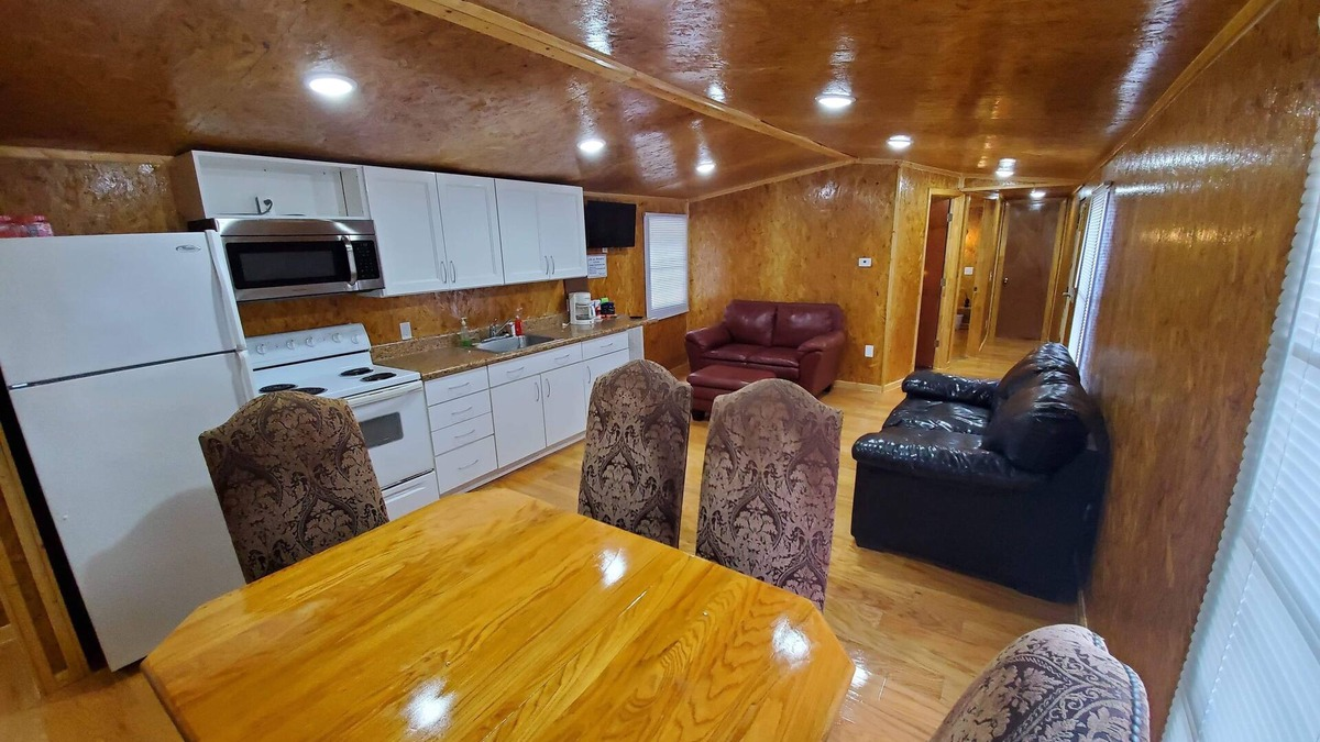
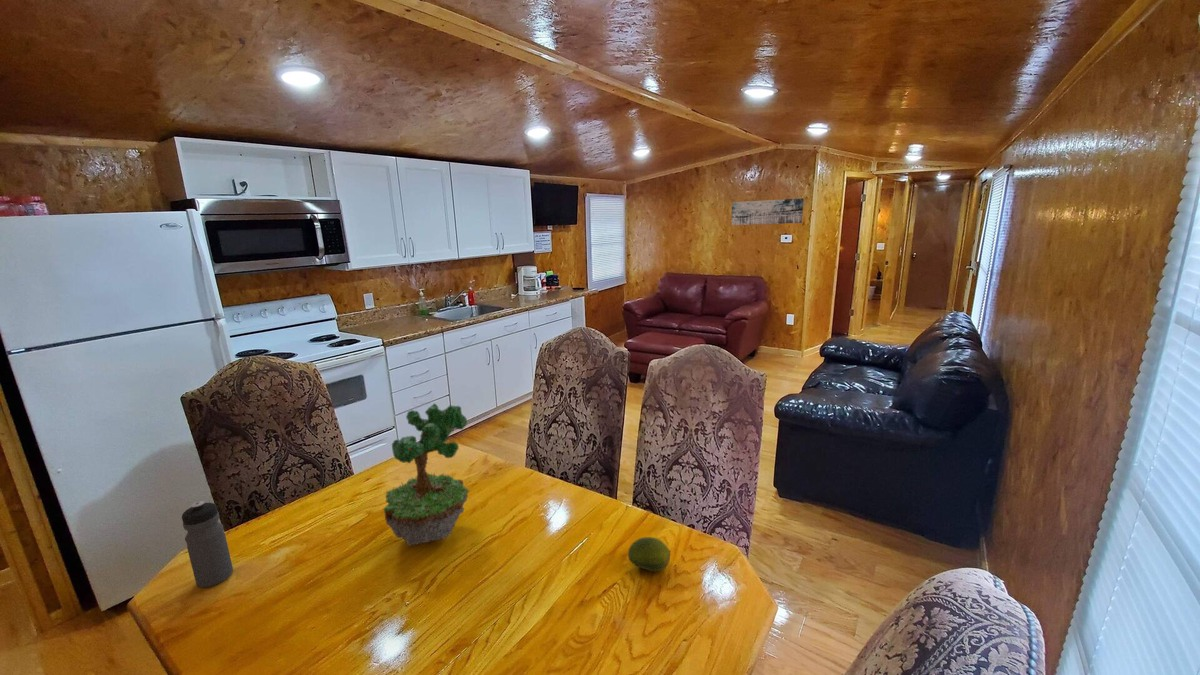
+ wall art (766, 212)
+ plant (425, 475)
+ water bottle (206, 541)
+ fruit (649, 553)
